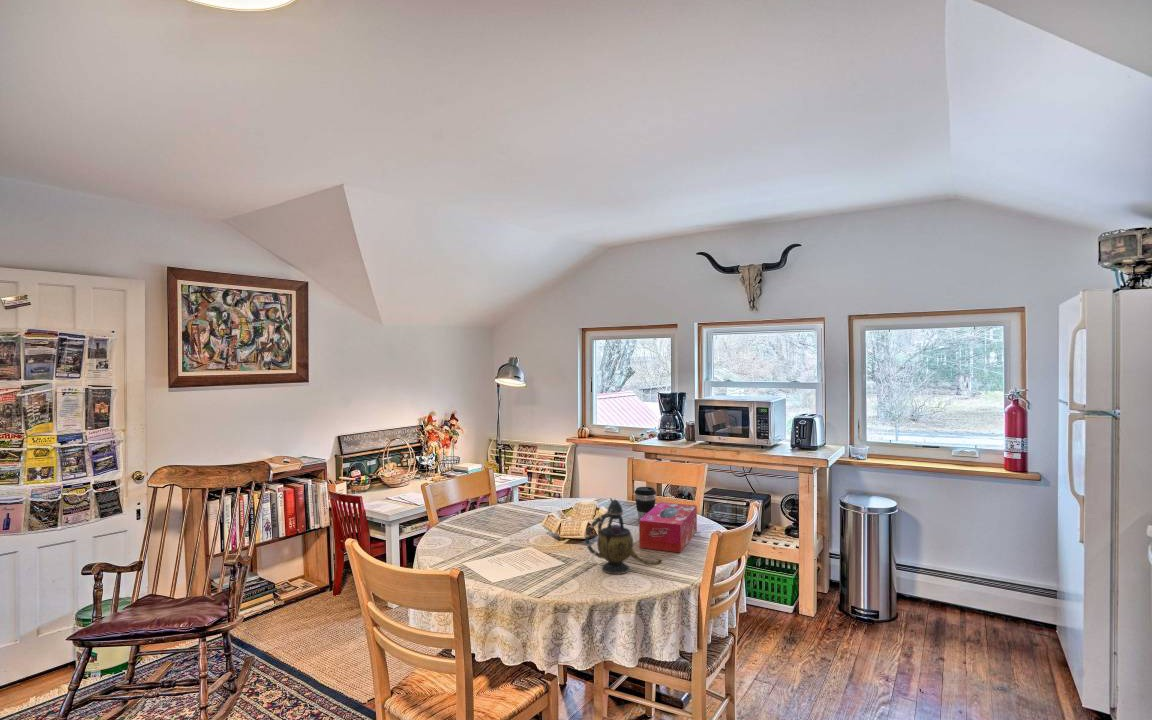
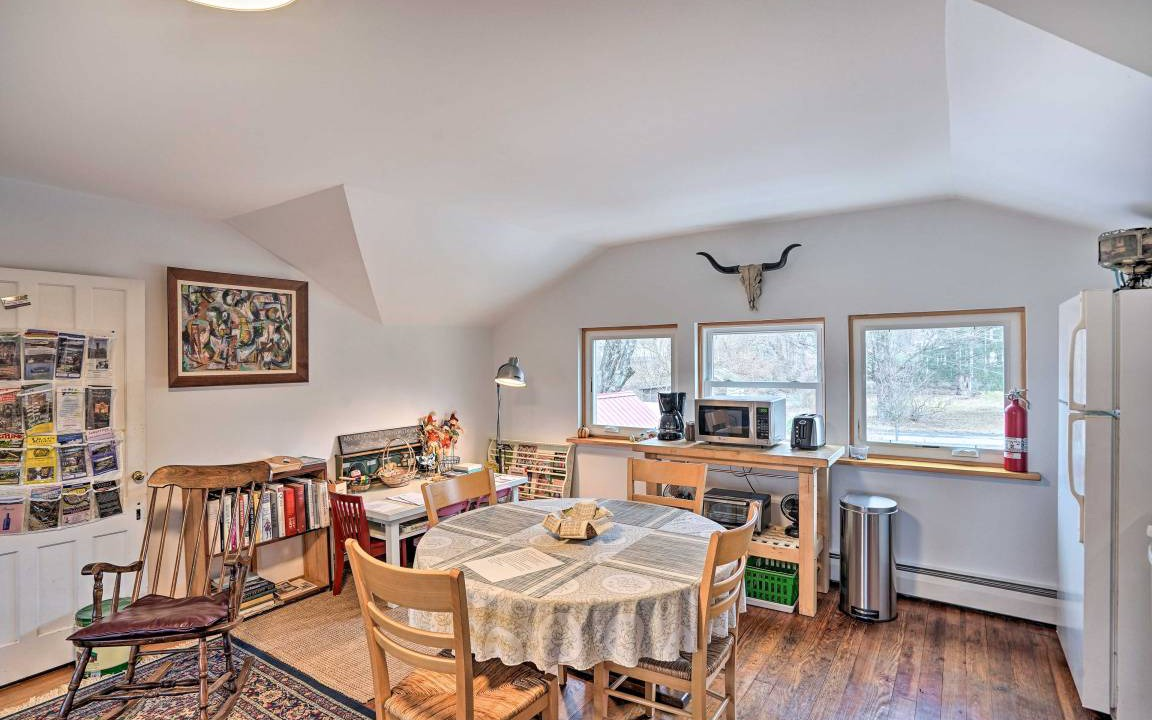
- tissue box (669, 525)
- coffee cup (645, 503)
- teapot (625, 535)
